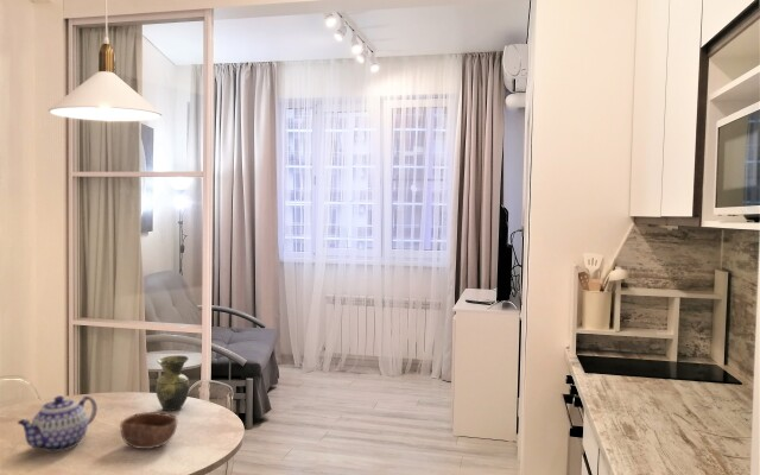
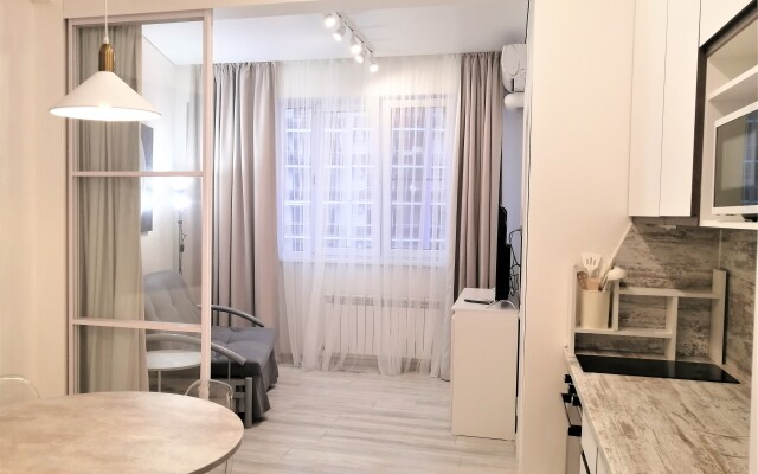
- teapot (59, 420)
- vase (172, 382)
- bowl (148, 431)
